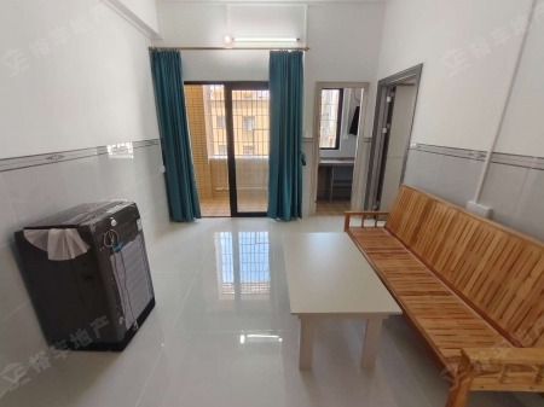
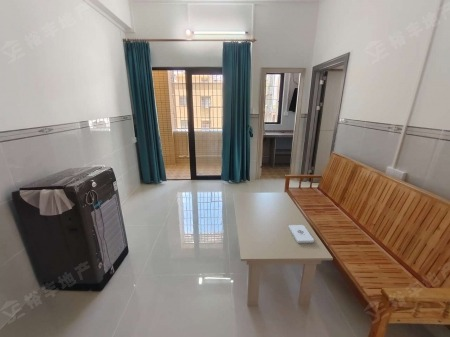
+ notepad (300, 233)
